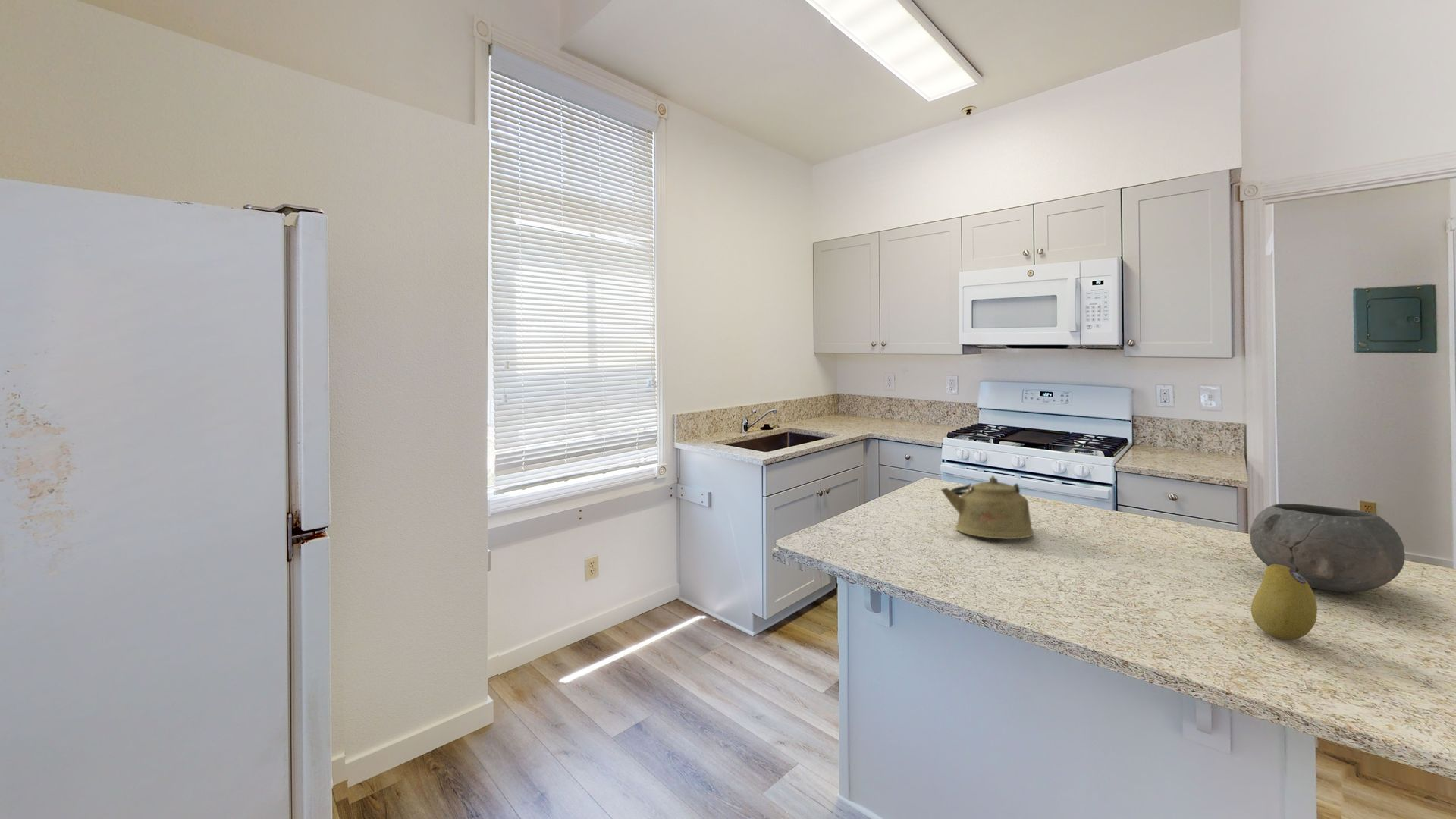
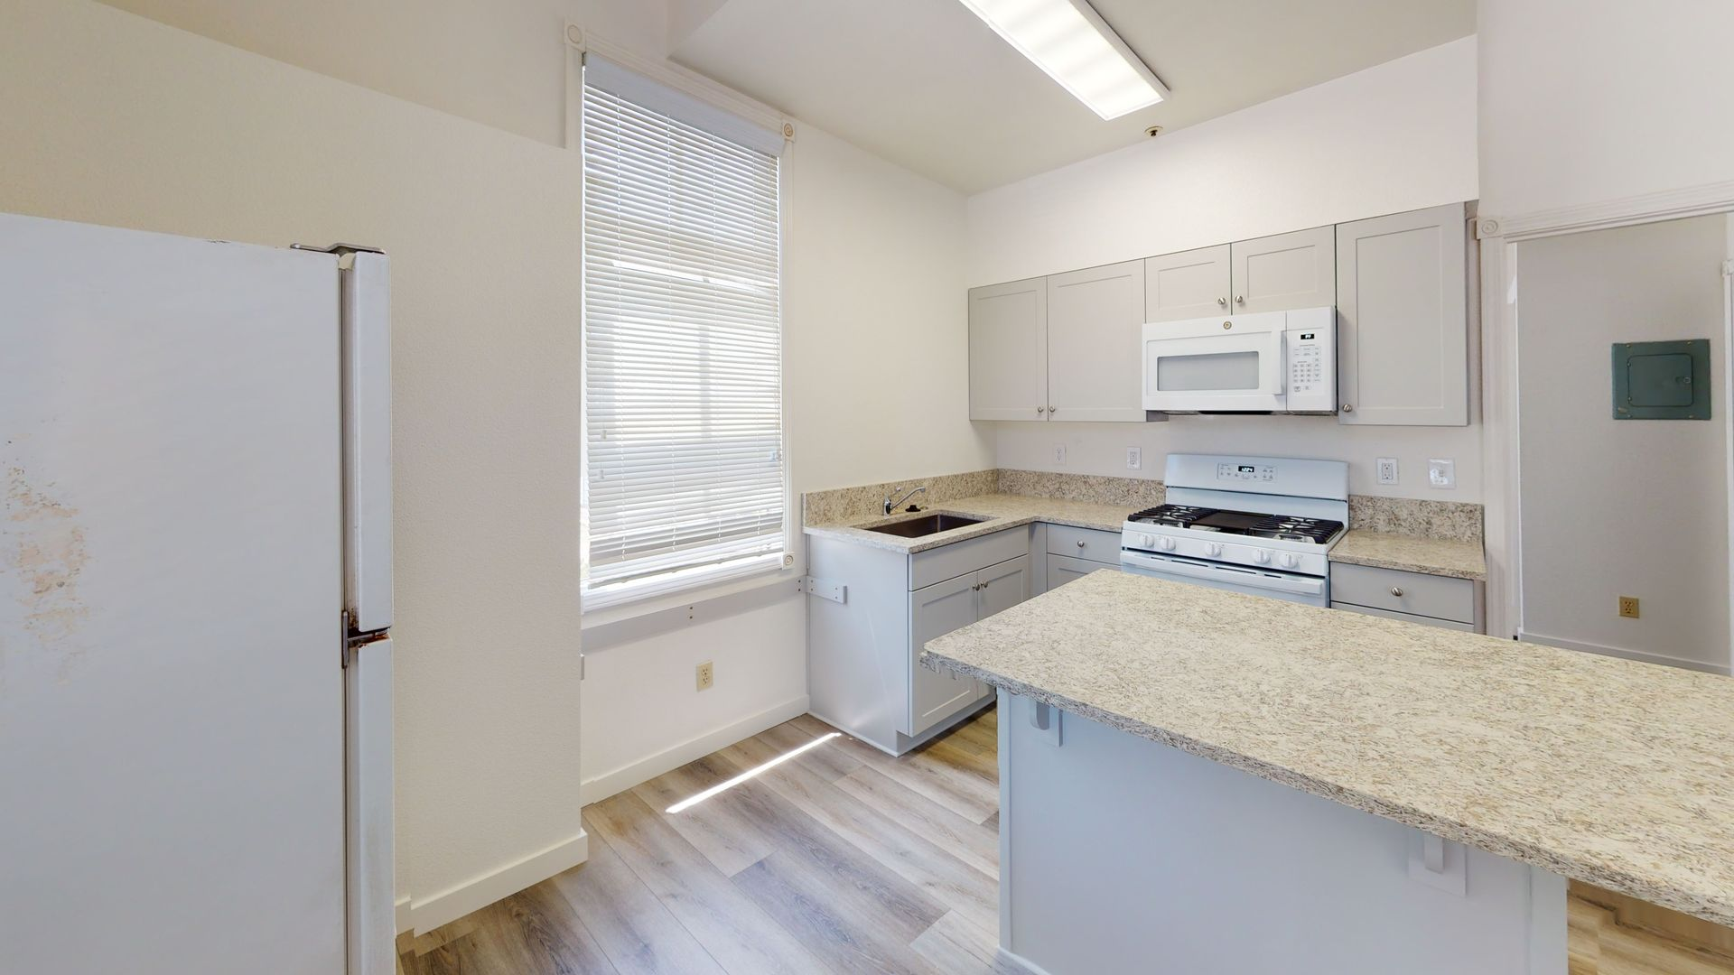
- bowl (1322, 548)
- fruit (1282, 601)
- kettle (984, 503)
